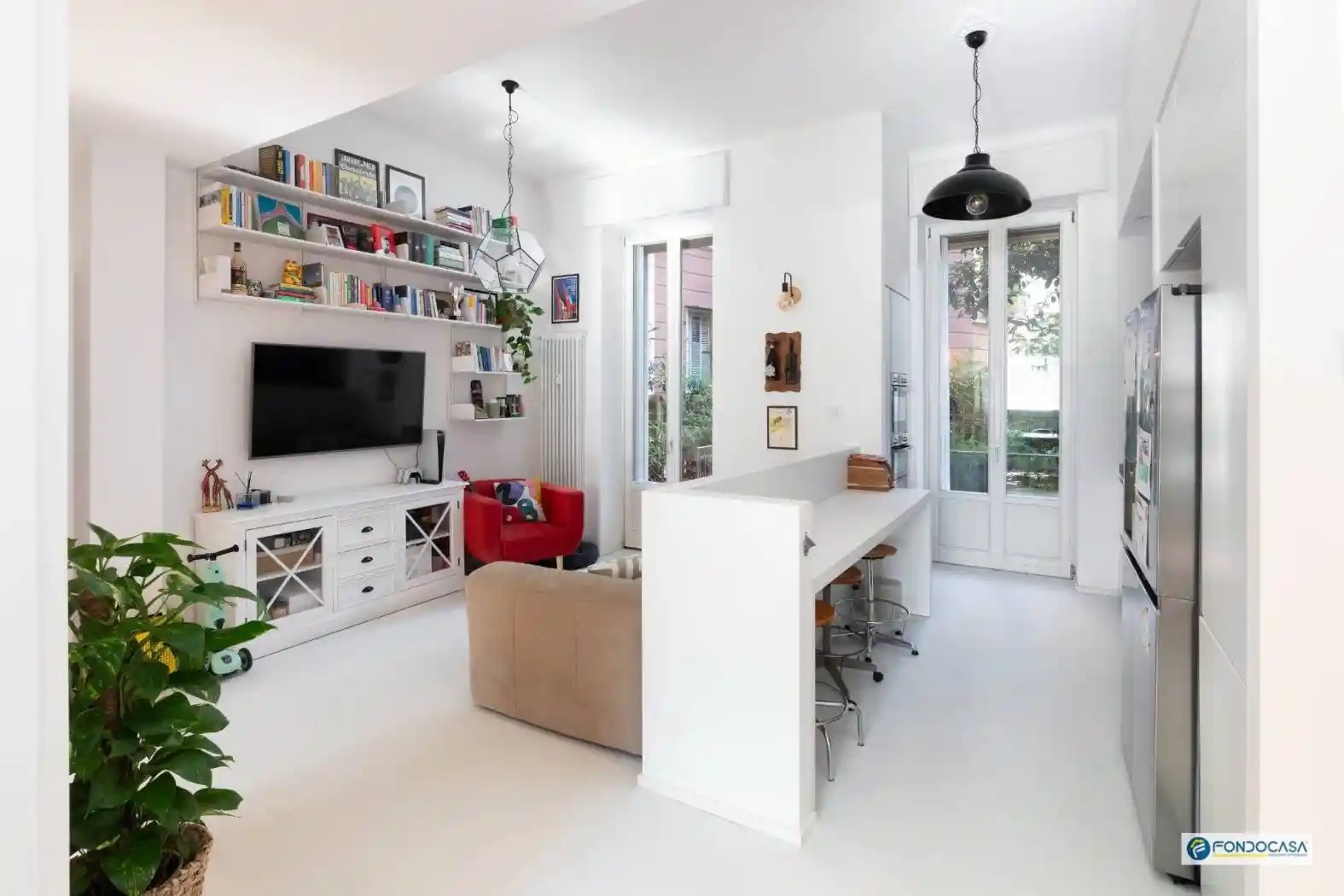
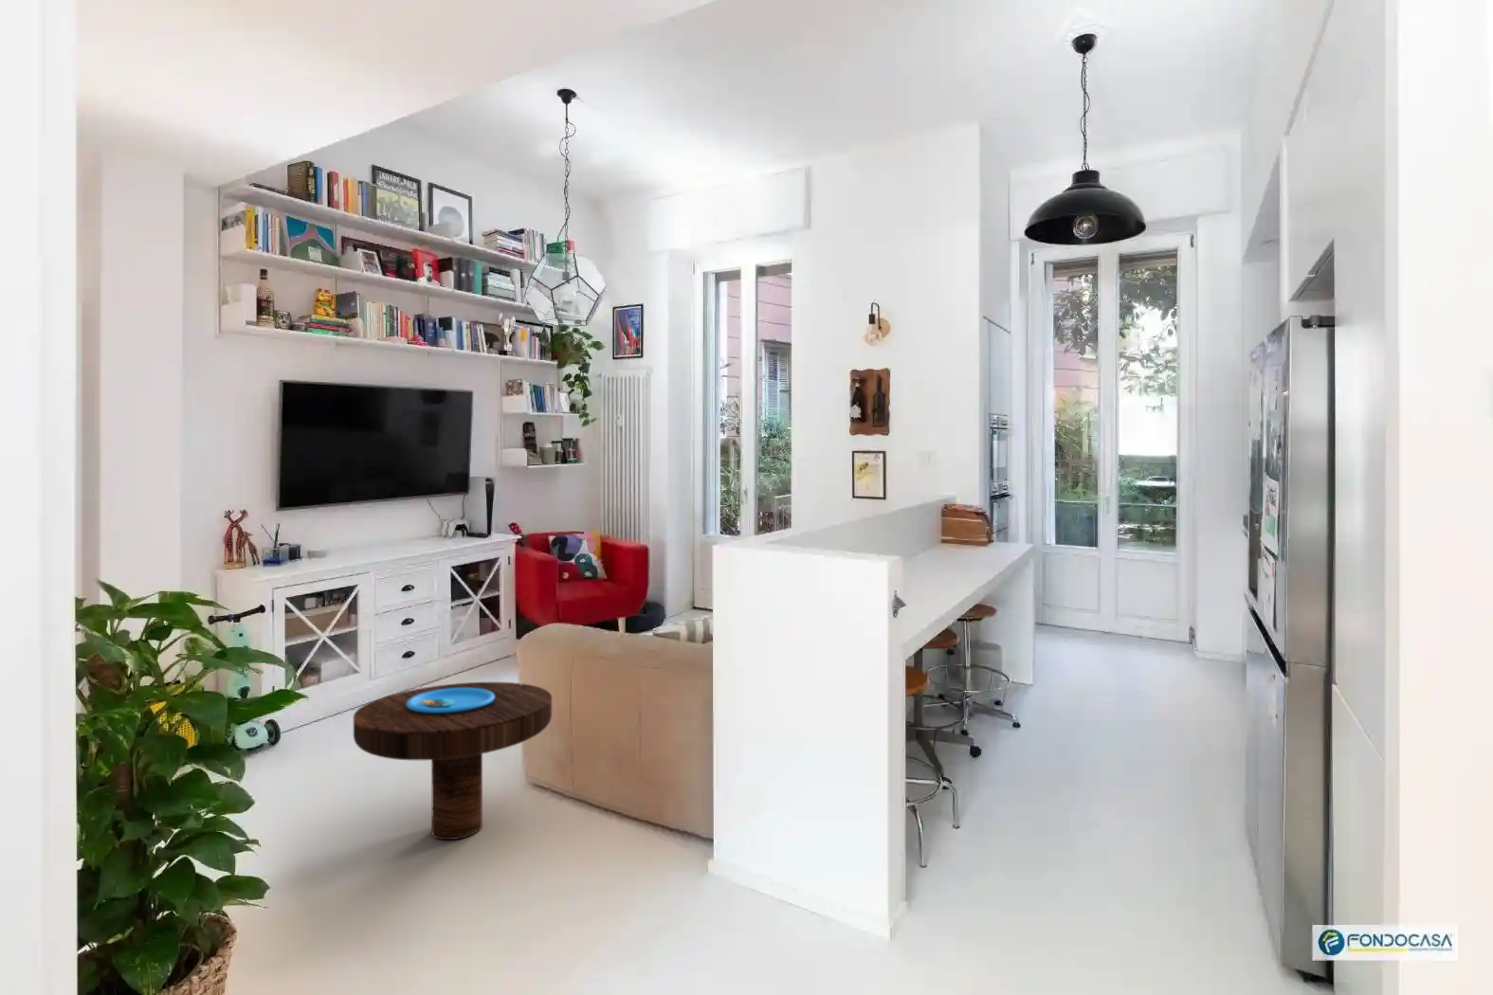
+ side table (457, 763)
